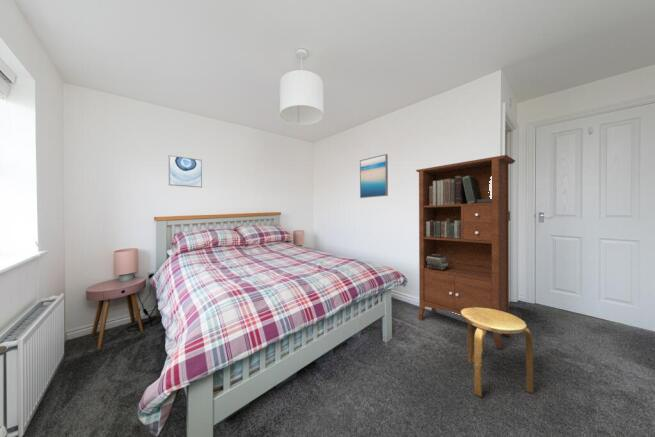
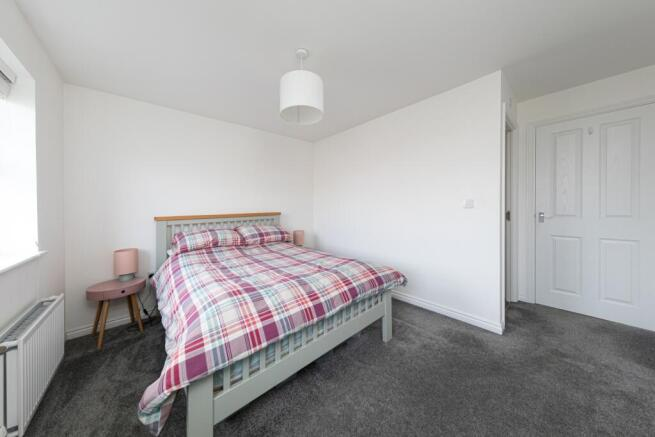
- wall art (185, 172)
- stool (482, 349)
- wall art (373, 177)
- bookcase (461, 246)
